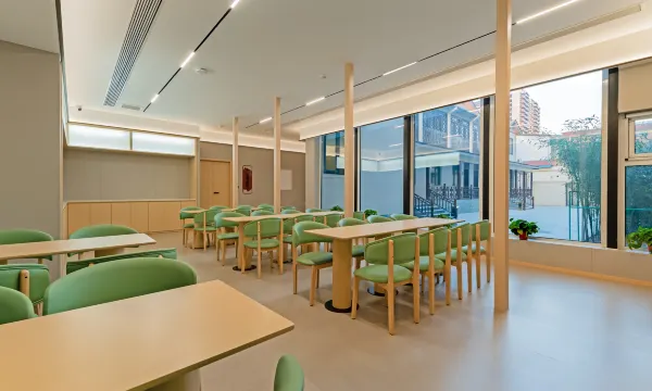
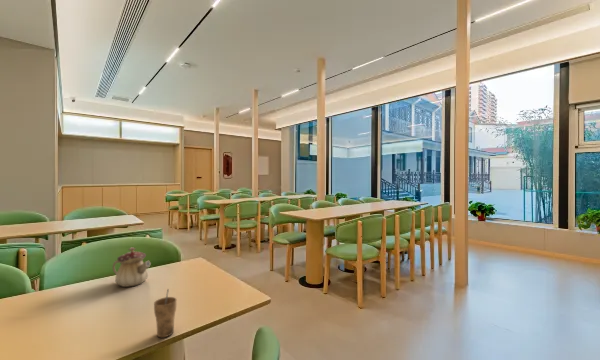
+ cup (165, 313)
+ teapot (130, 264)
